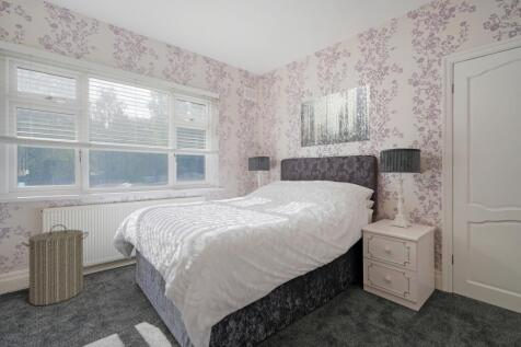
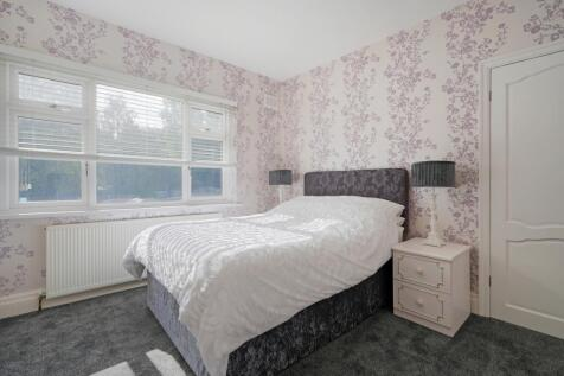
- wall art (331, 119)
- laundry hamper (57, 259)
